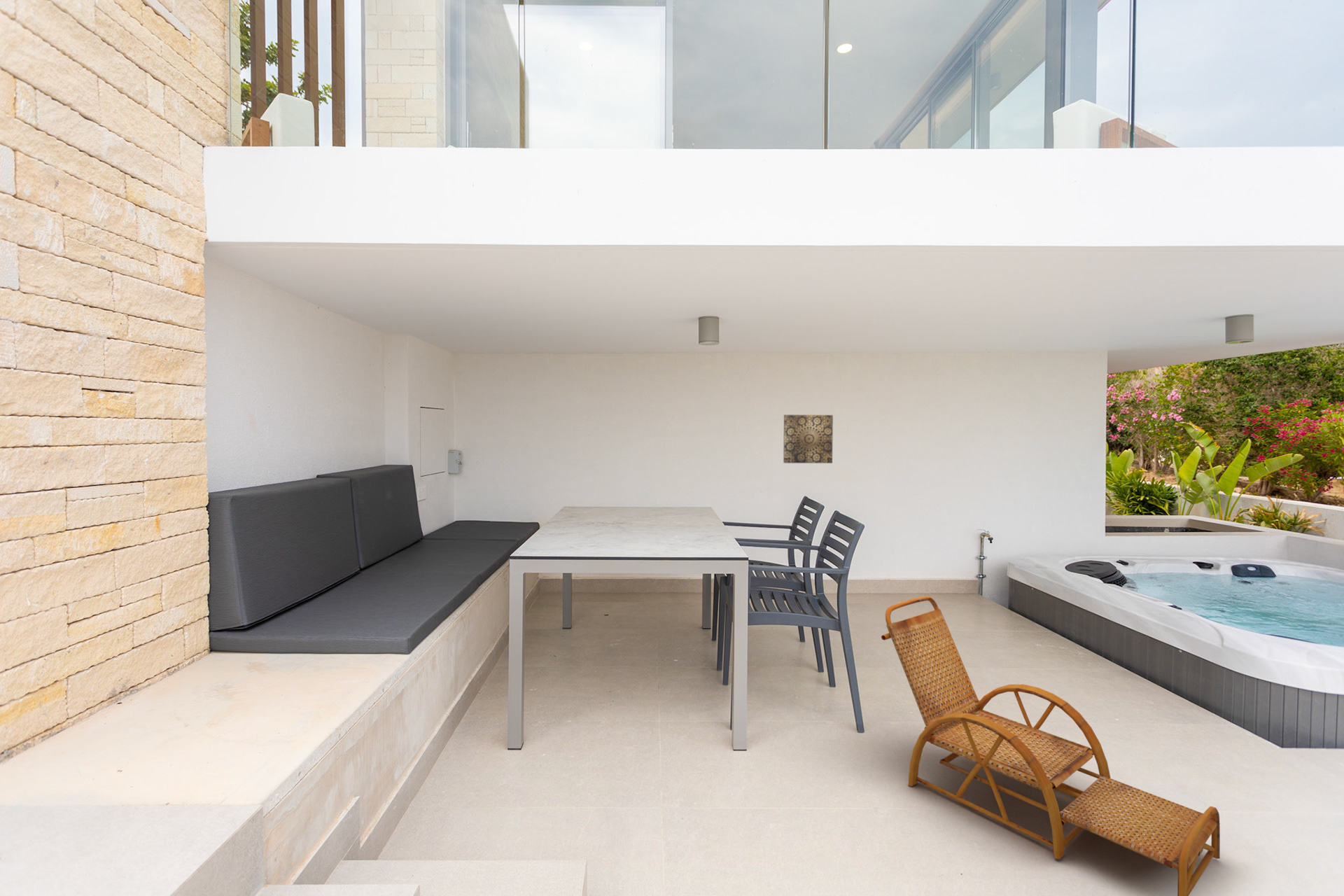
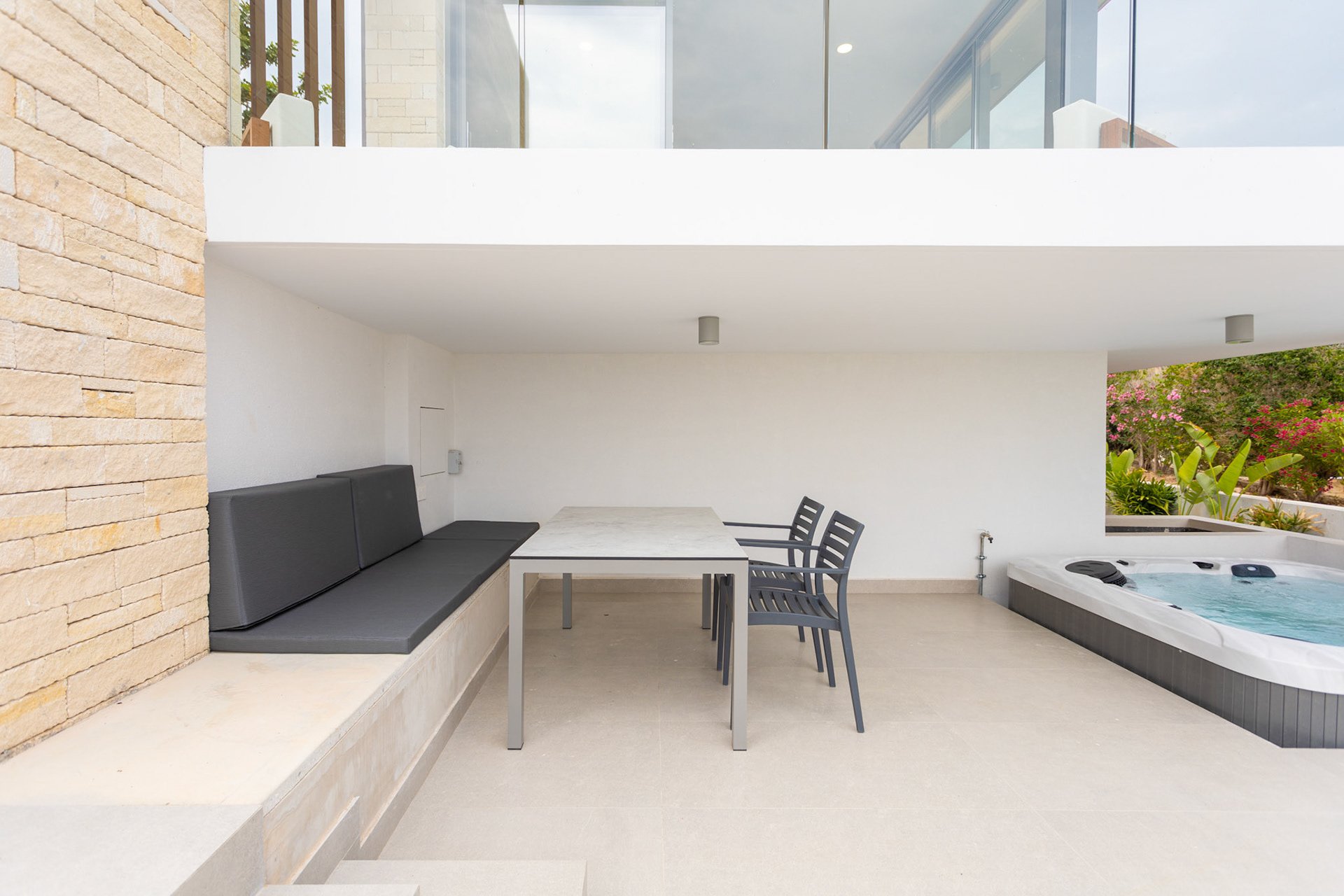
- deck chair (1028, 719)
- wall art (808, 439)
